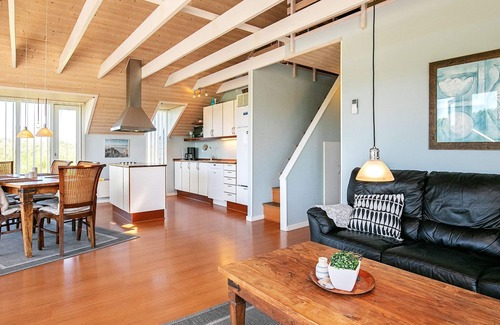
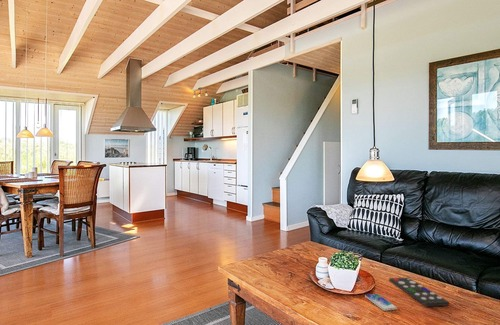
+ smartphone (380, 301)
+ remote control (416, 290)
